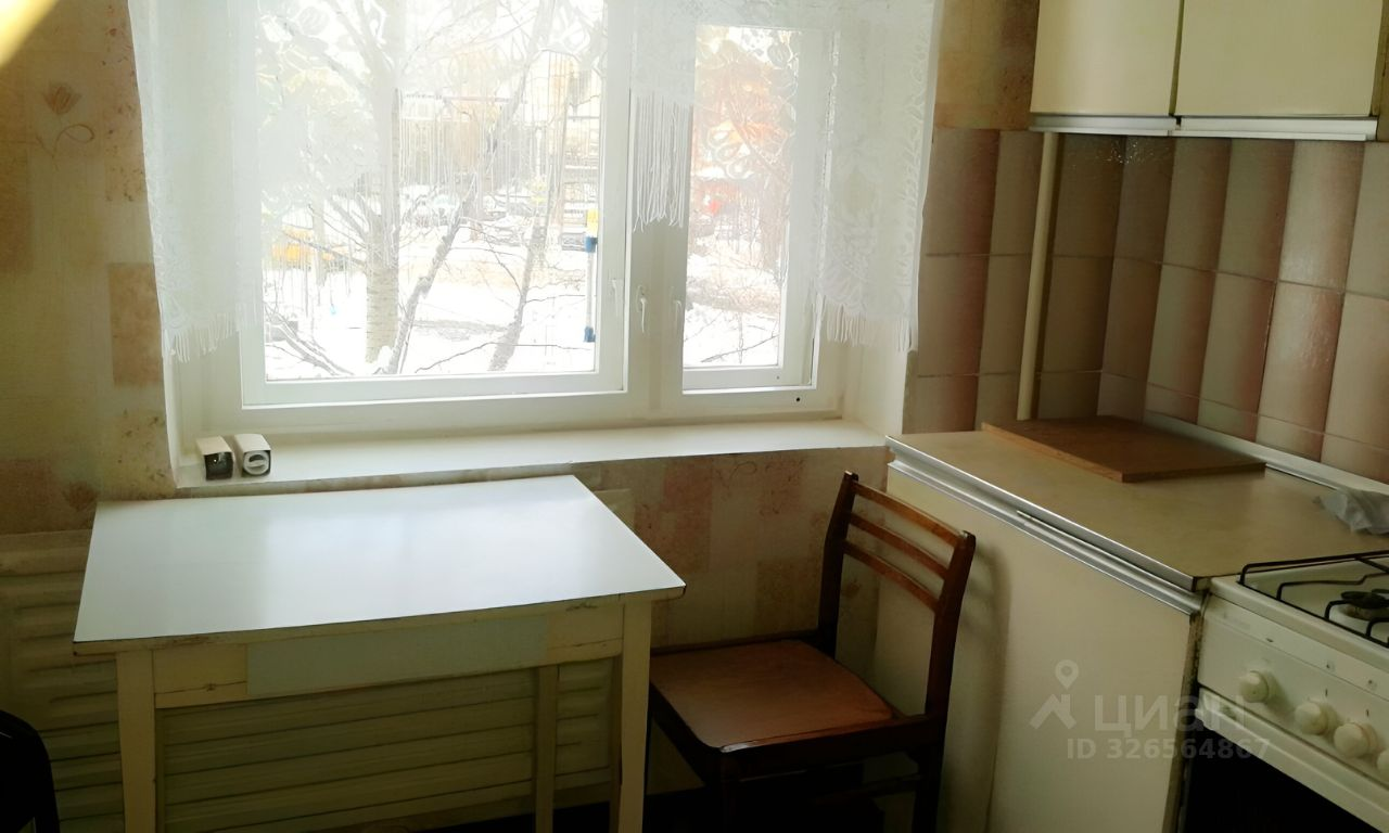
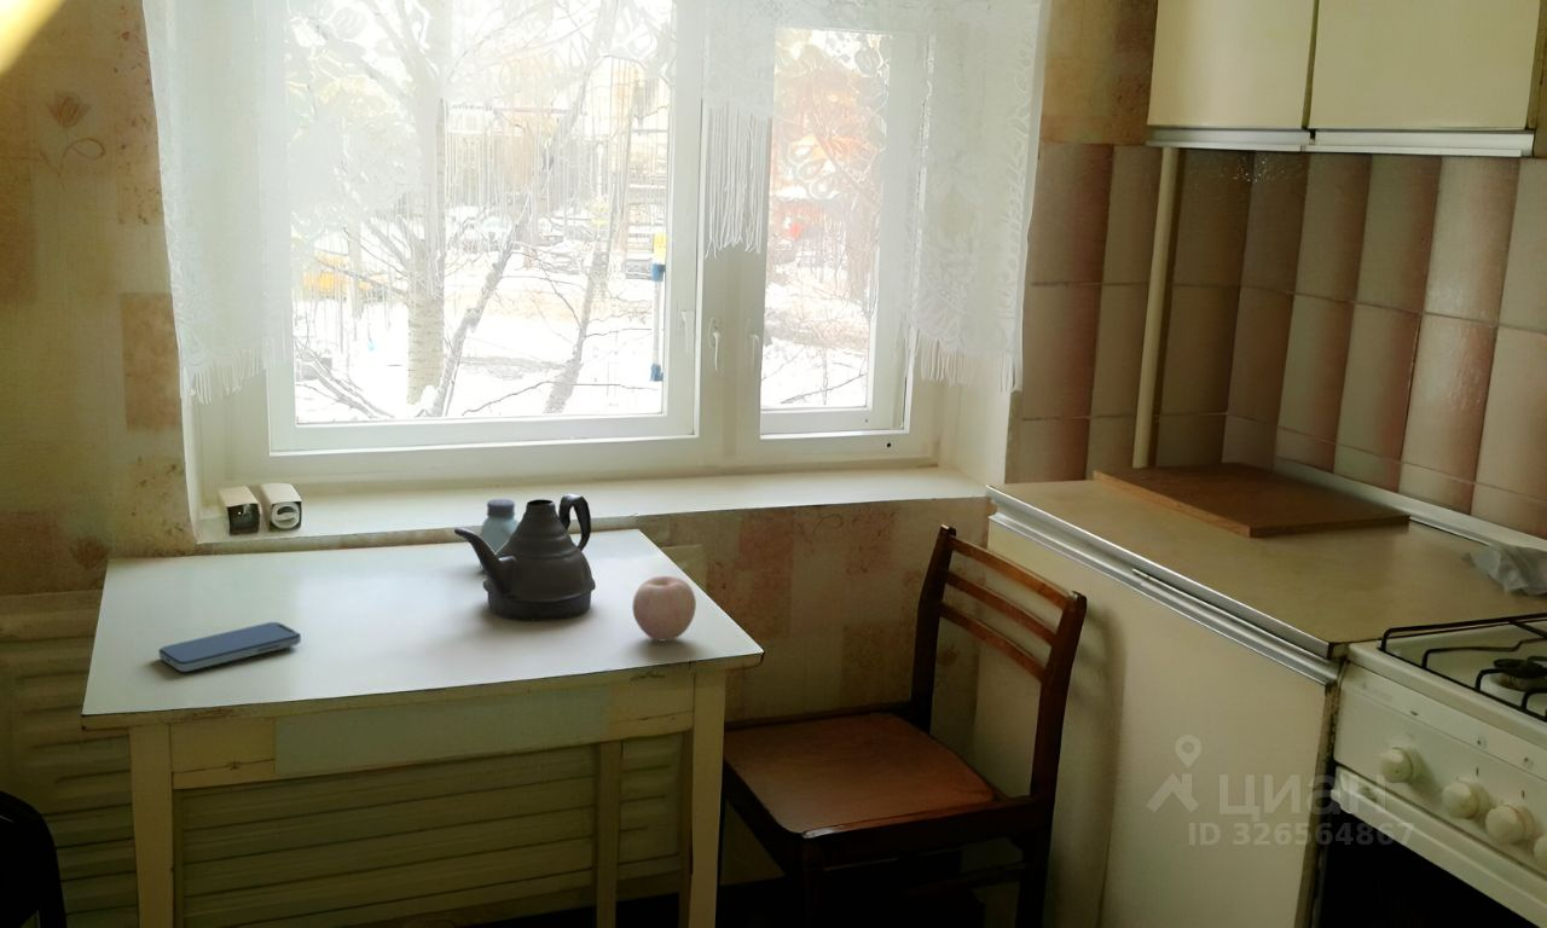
+ smartphone (231, 645)
+ teapot (522, 557)
+ saltshaker (500, 534)
+ apple (664, 609)
